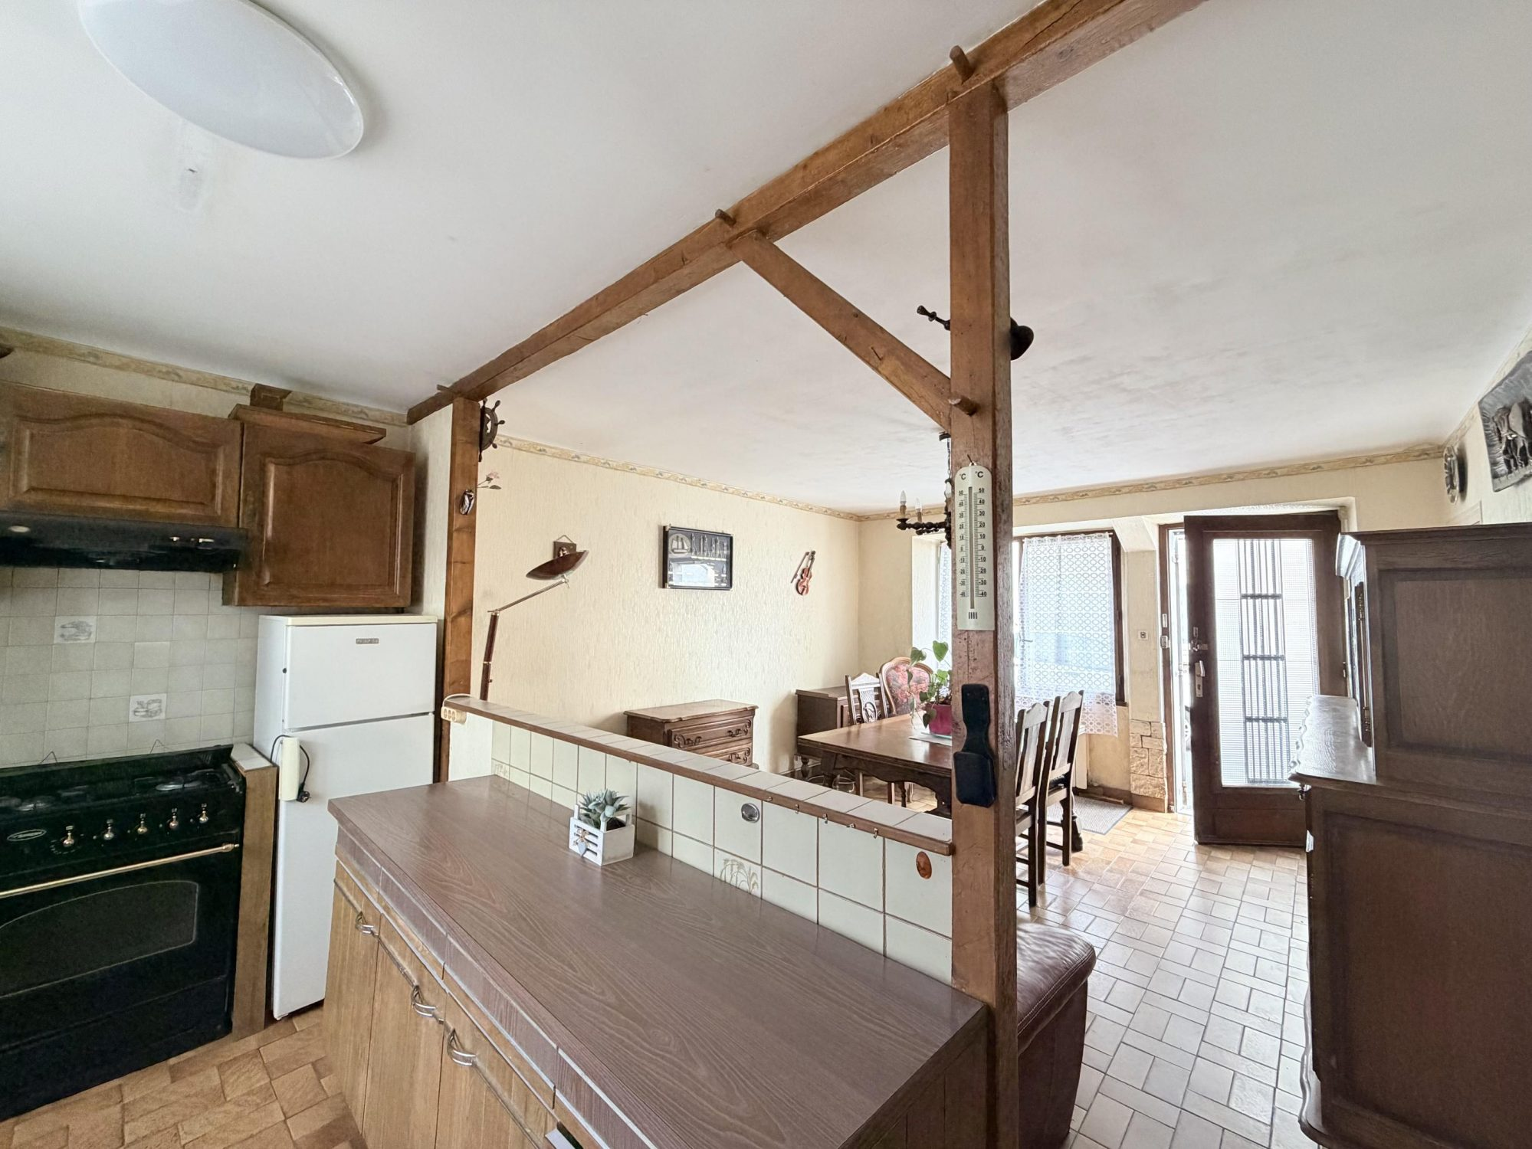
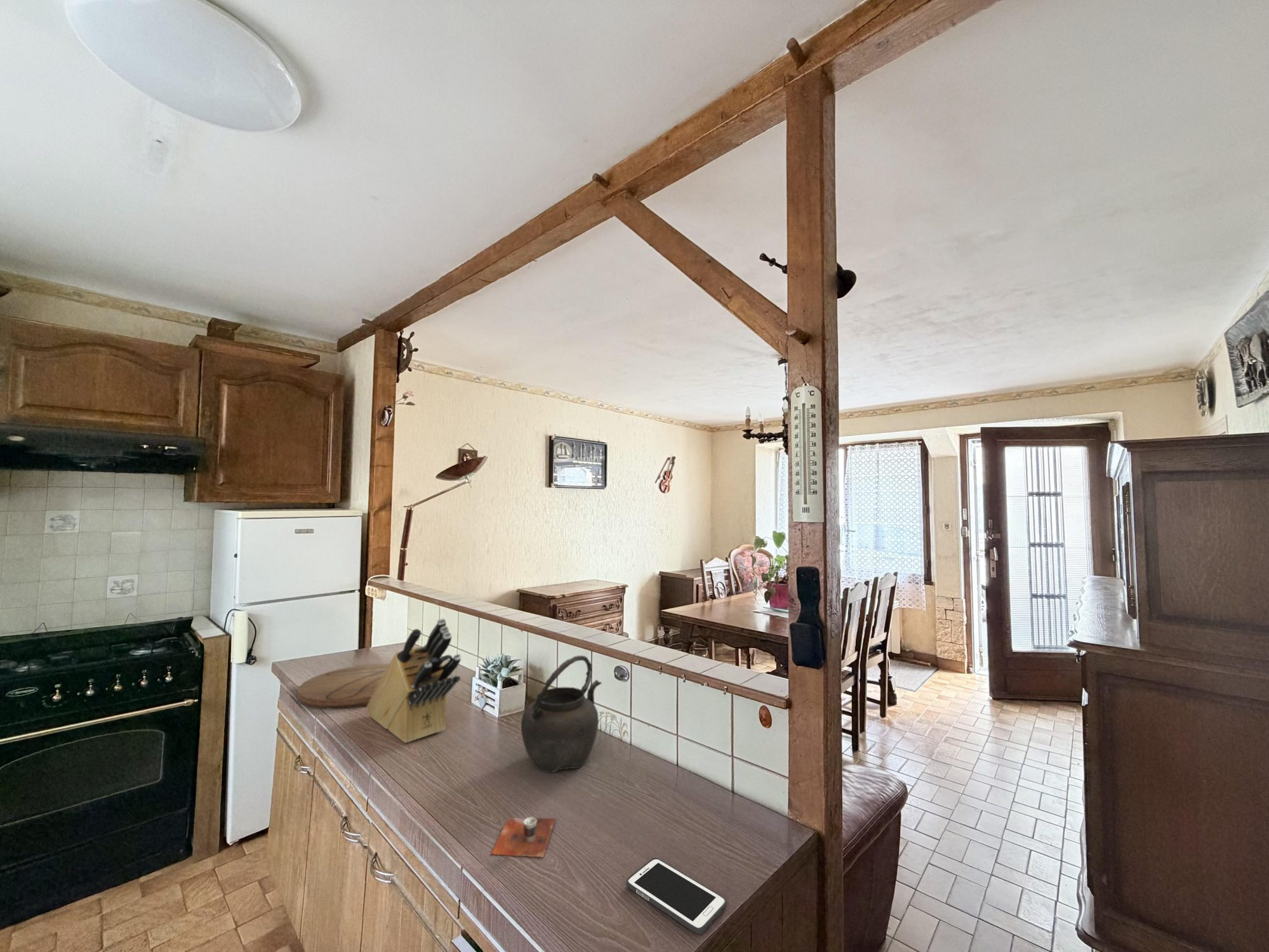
+ cell phone (675, 893)
+ knife block (413, 671)
+ cup (525, 826)
+ kettle (569, 704)
+ cutting board (361, 684)
